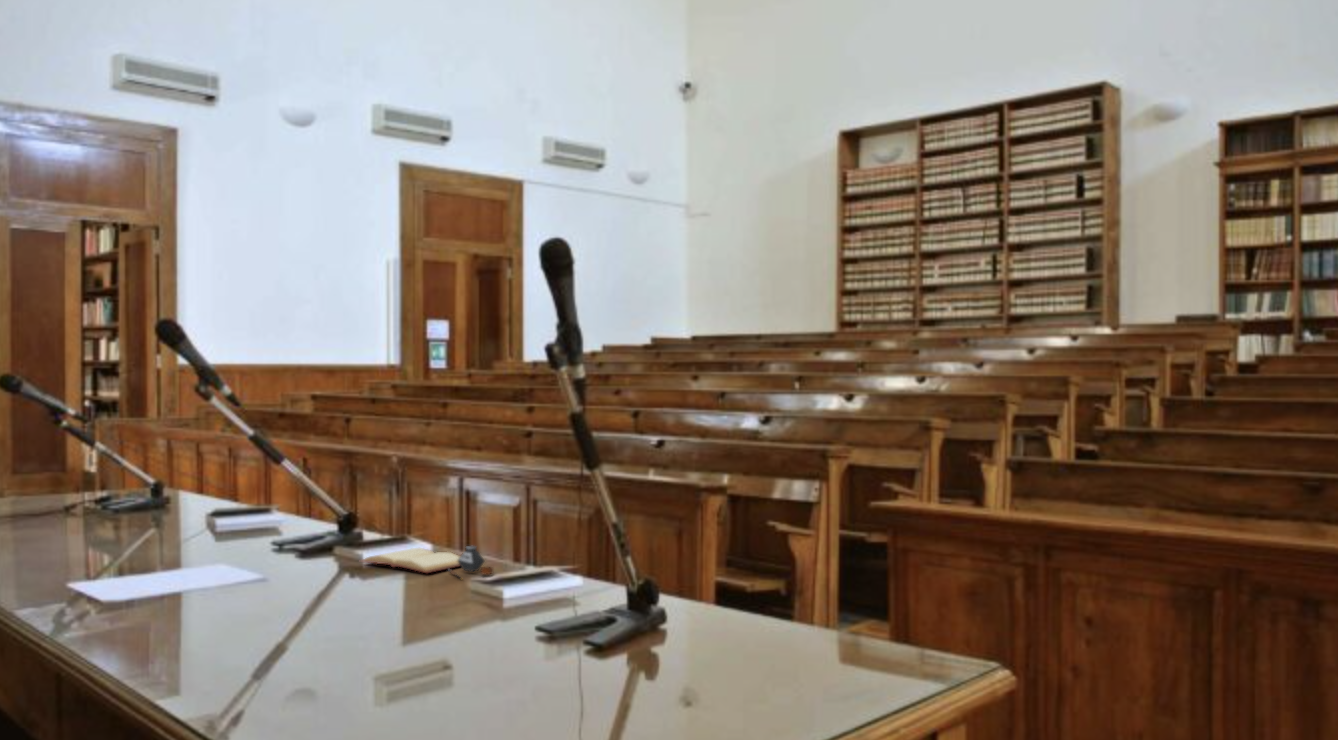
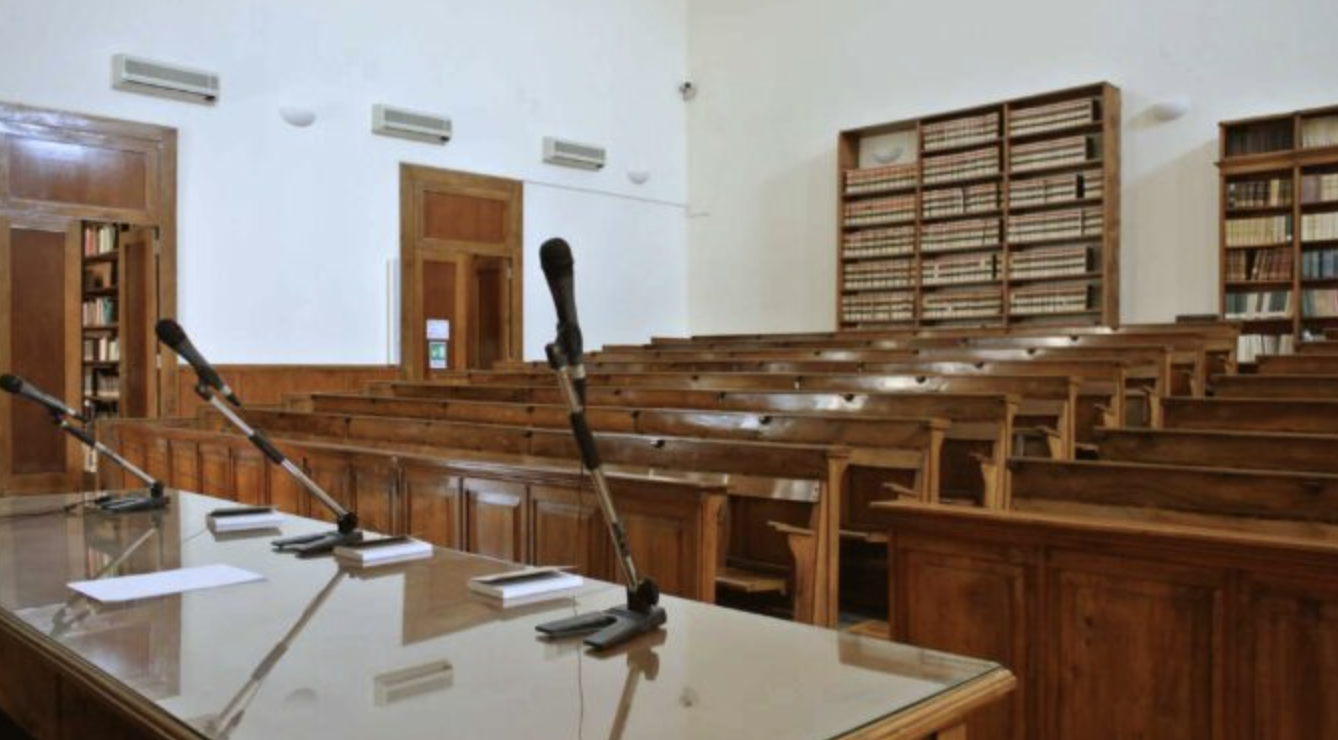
- book (434, 554)
